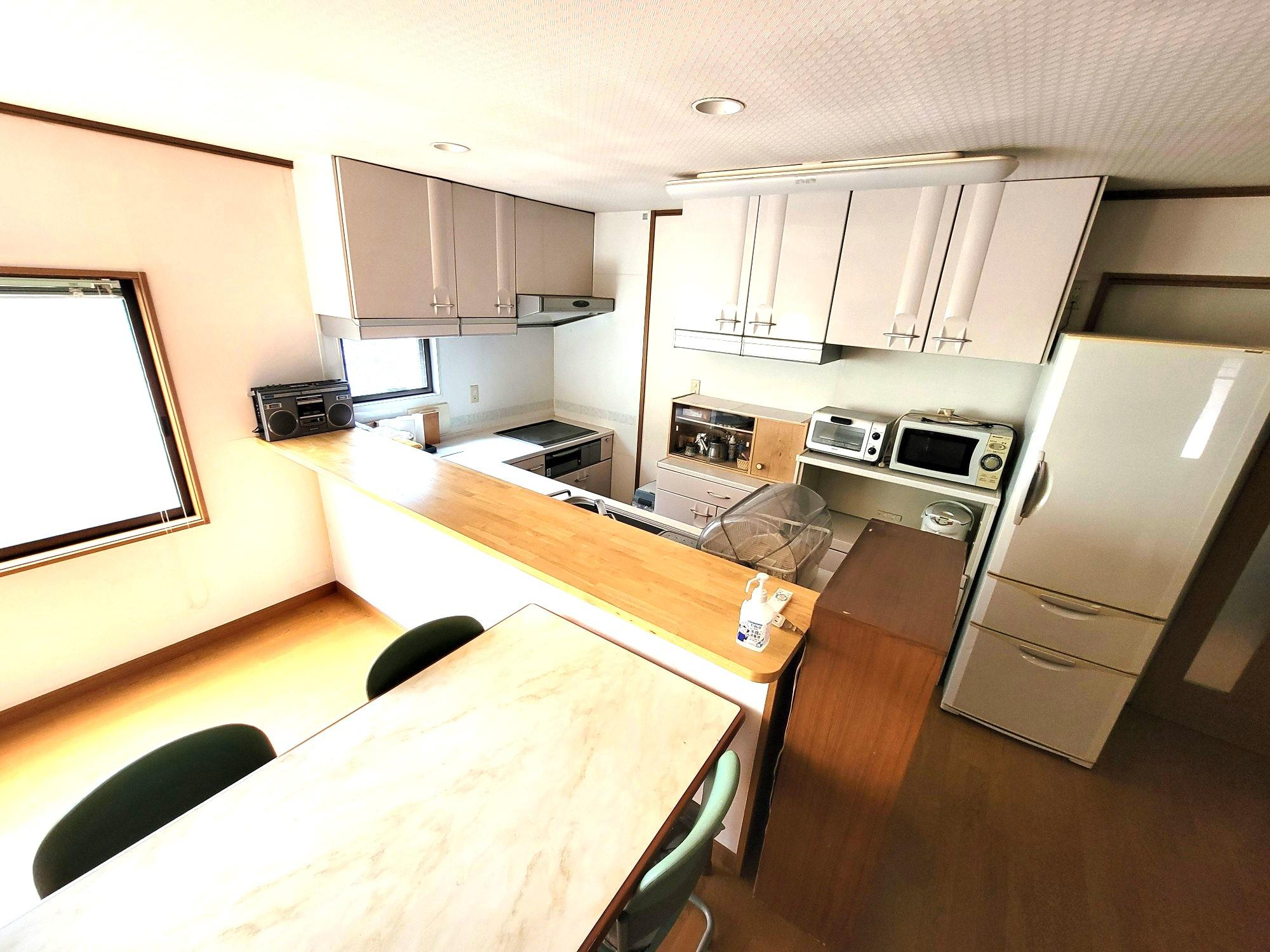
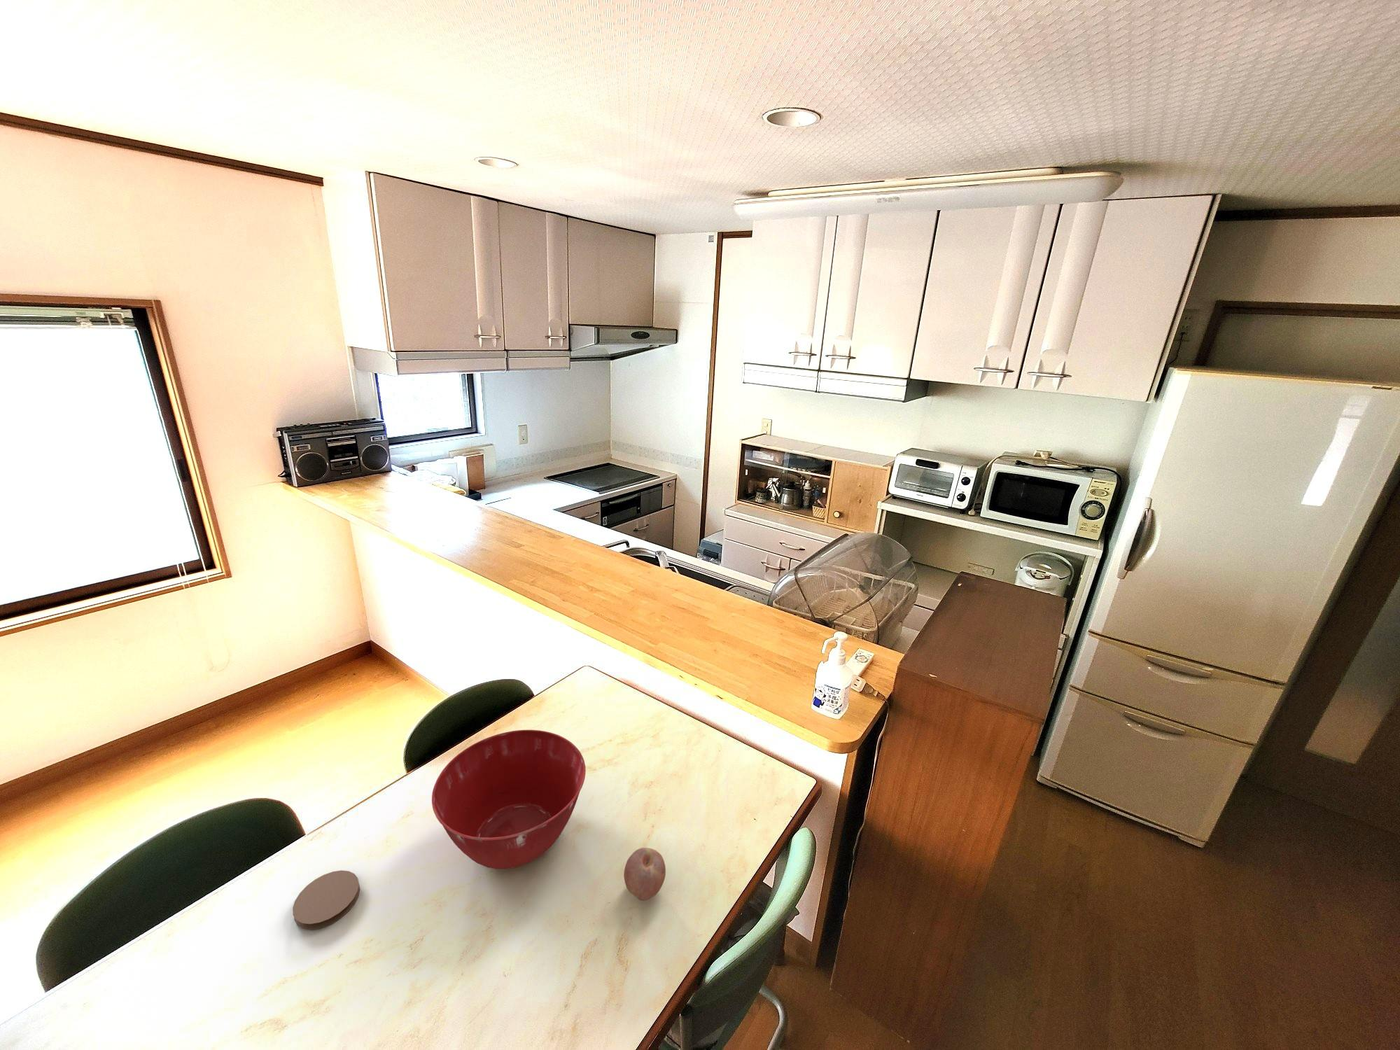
+ mixing bowl (513, 806)
+ fruit (645, 872)
+ coaster (327, 898)
